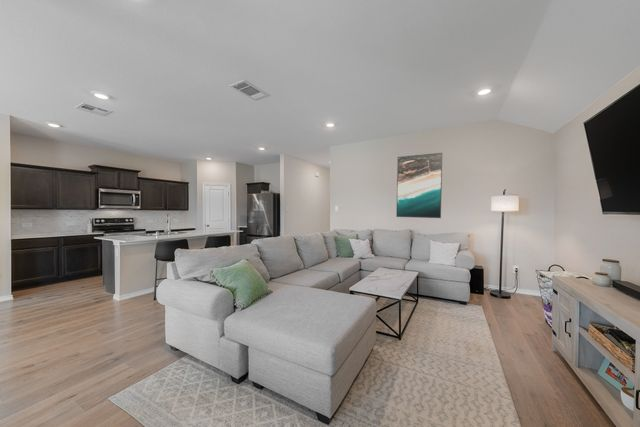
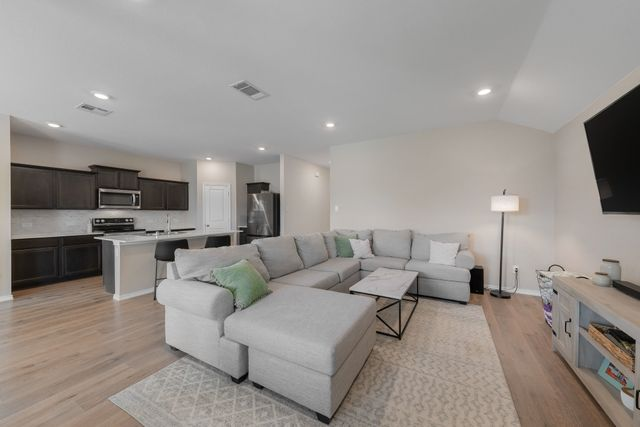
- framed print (418, 186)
